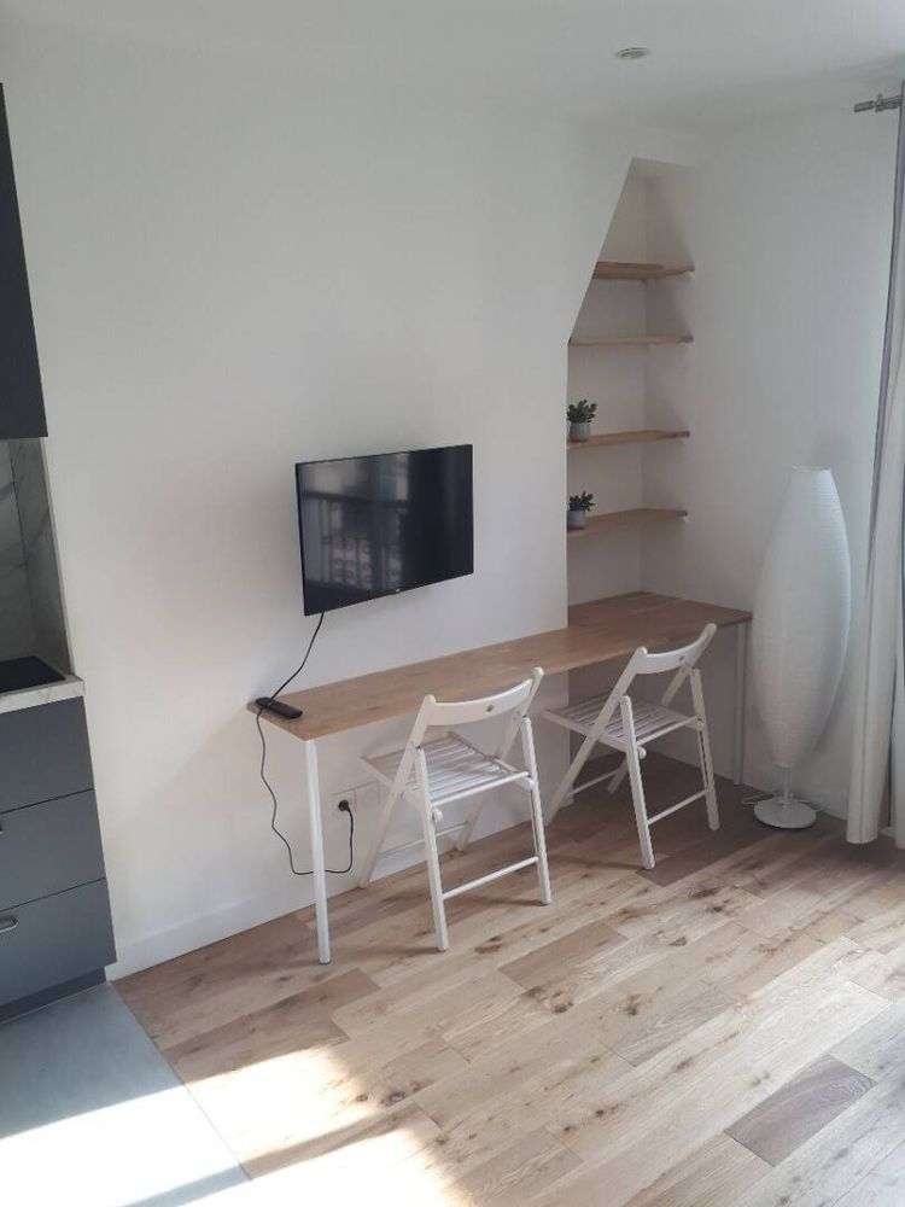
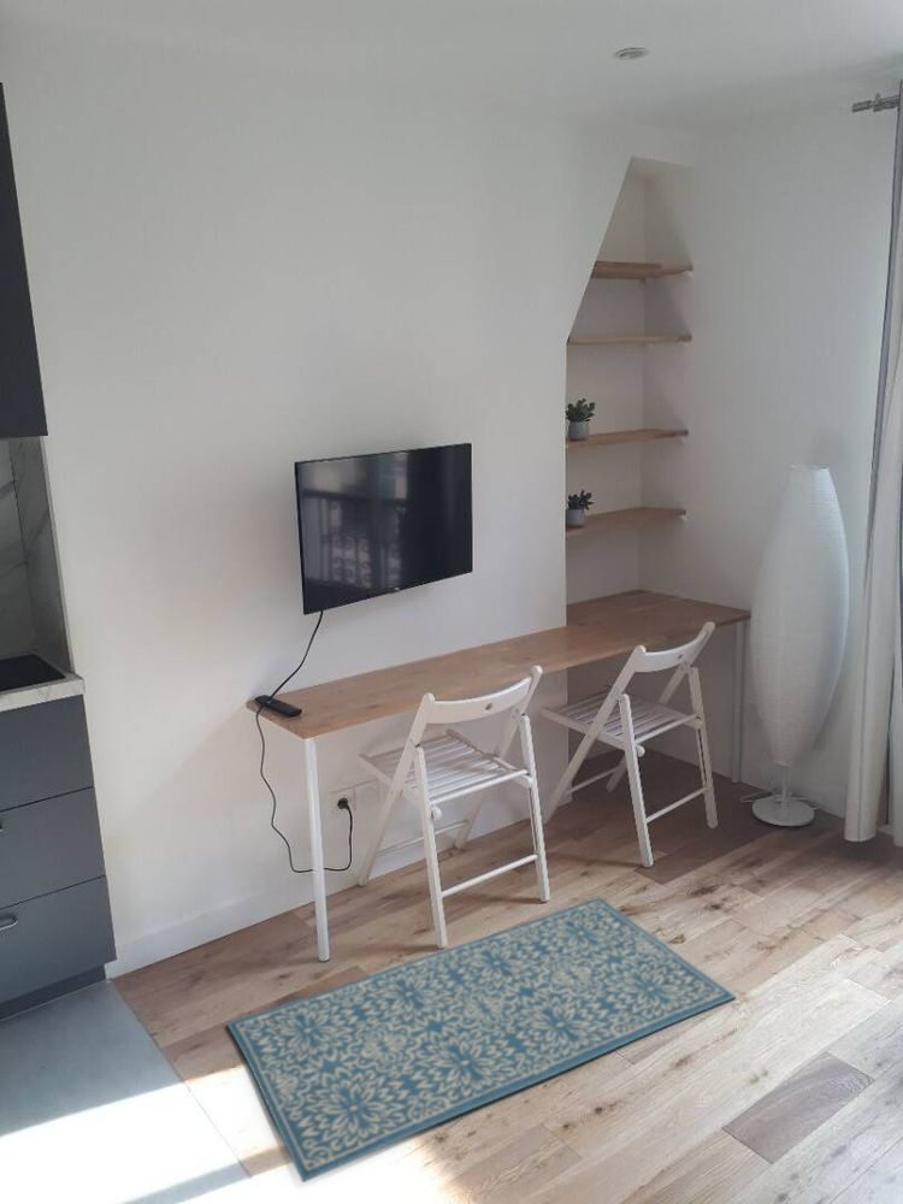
+ rug (482, 1010)
